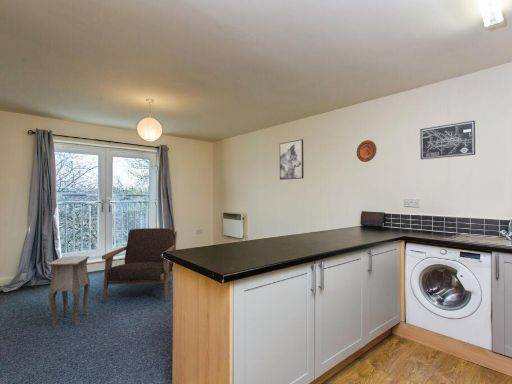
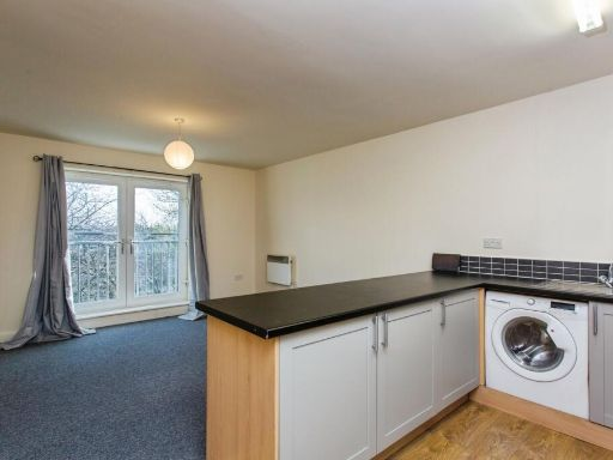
- decorative plate (366, 151)
- wall art (291, 160)
- armchair (144, 261)
- side table (70, 290)
- wall art (446, 141)
